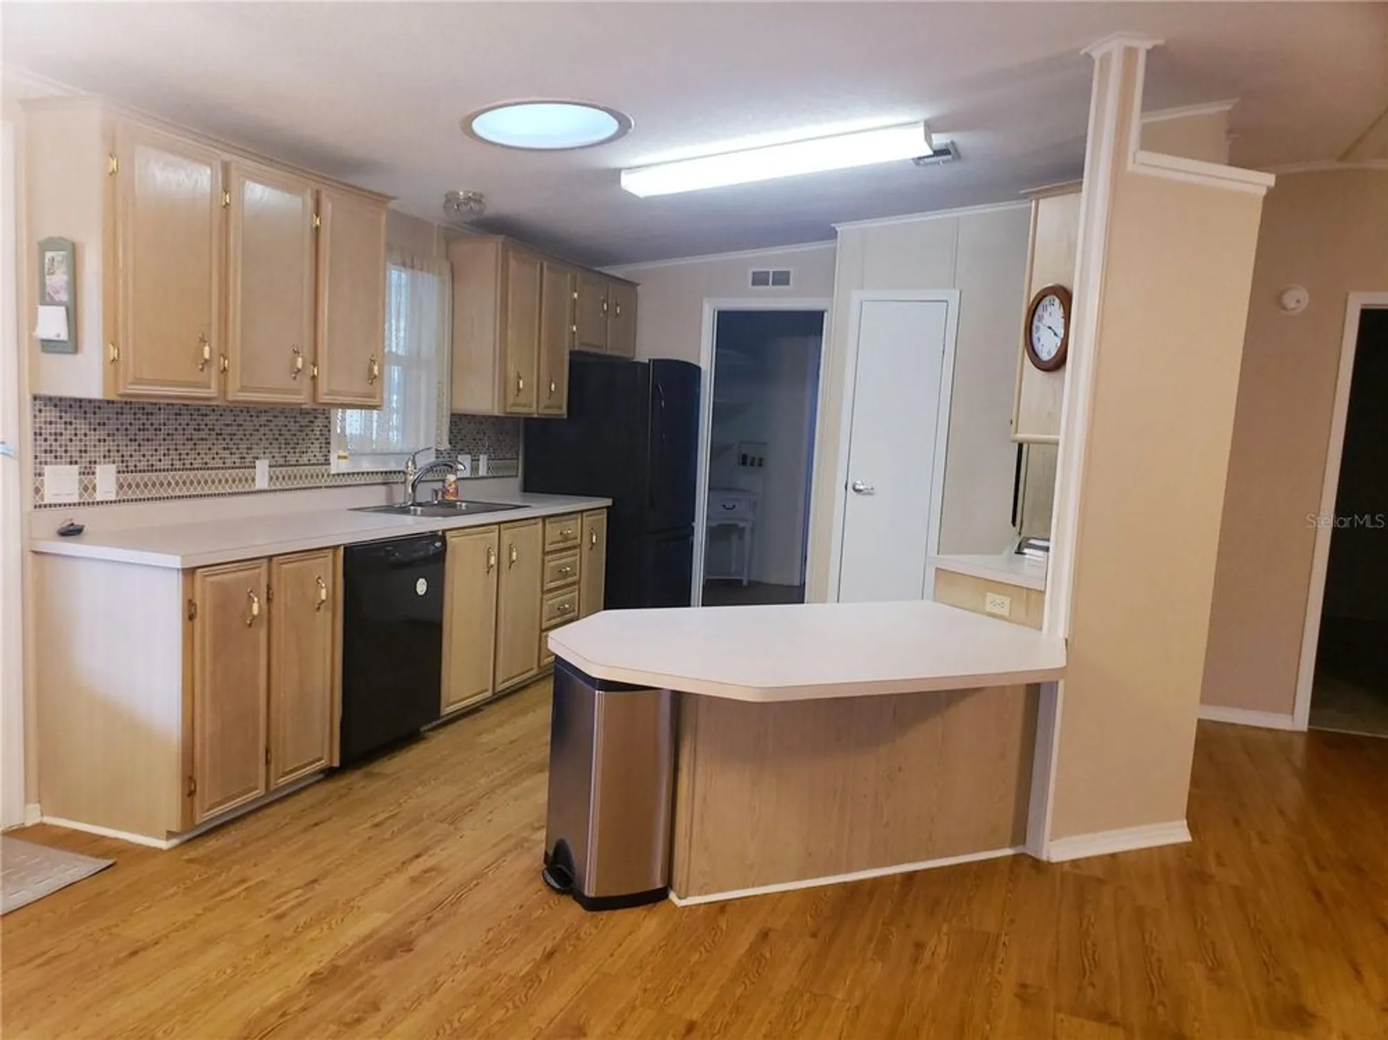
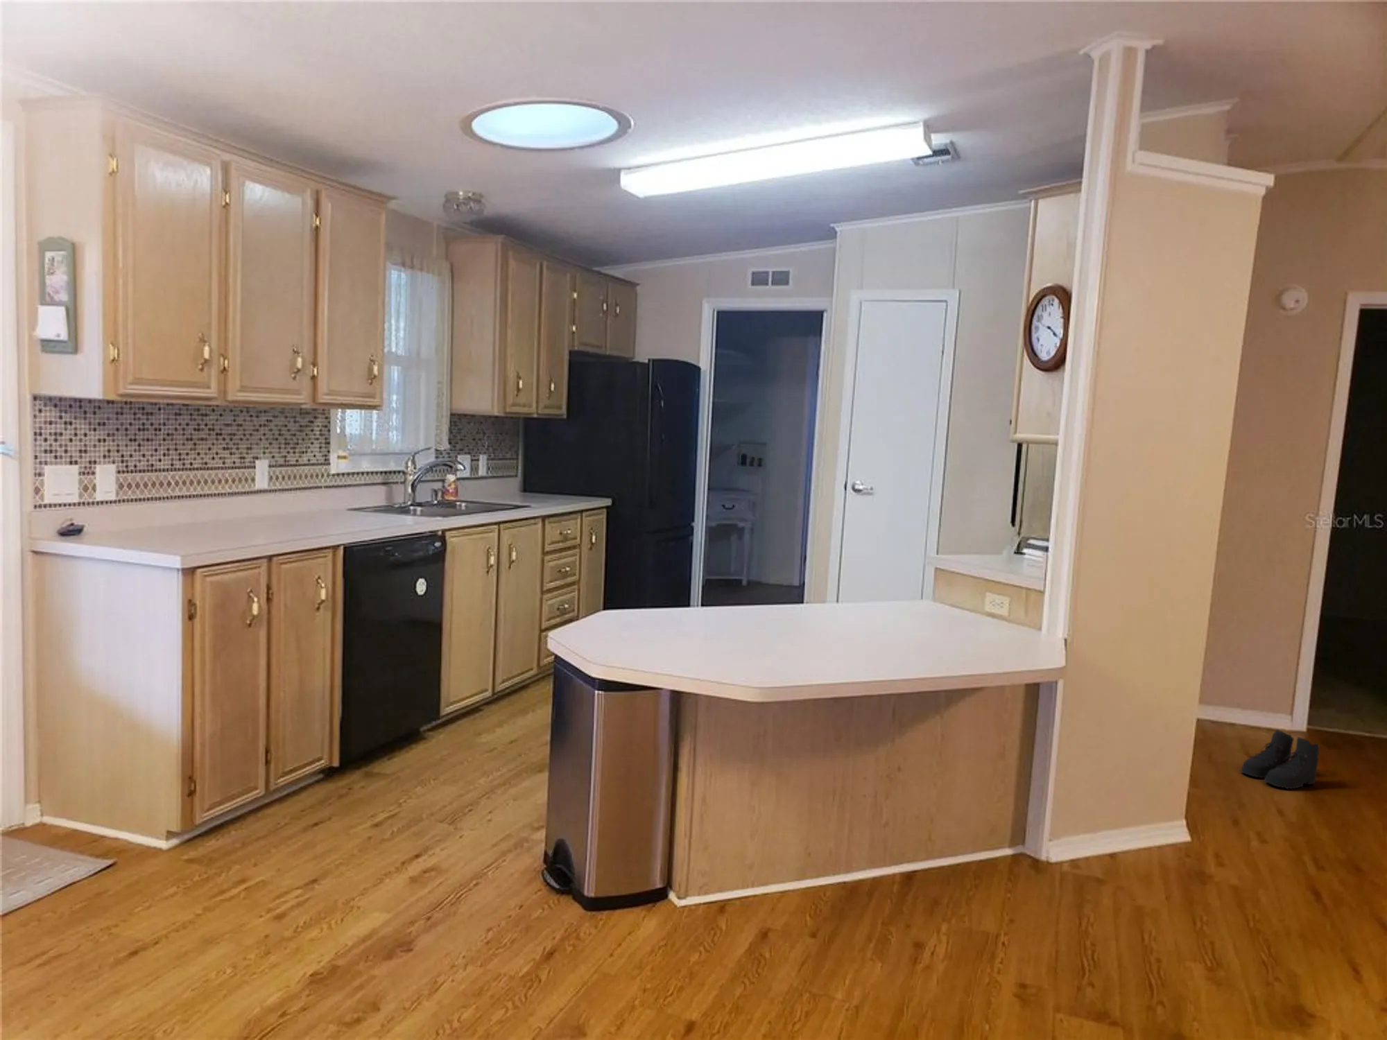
+ boots (1281, 756)
